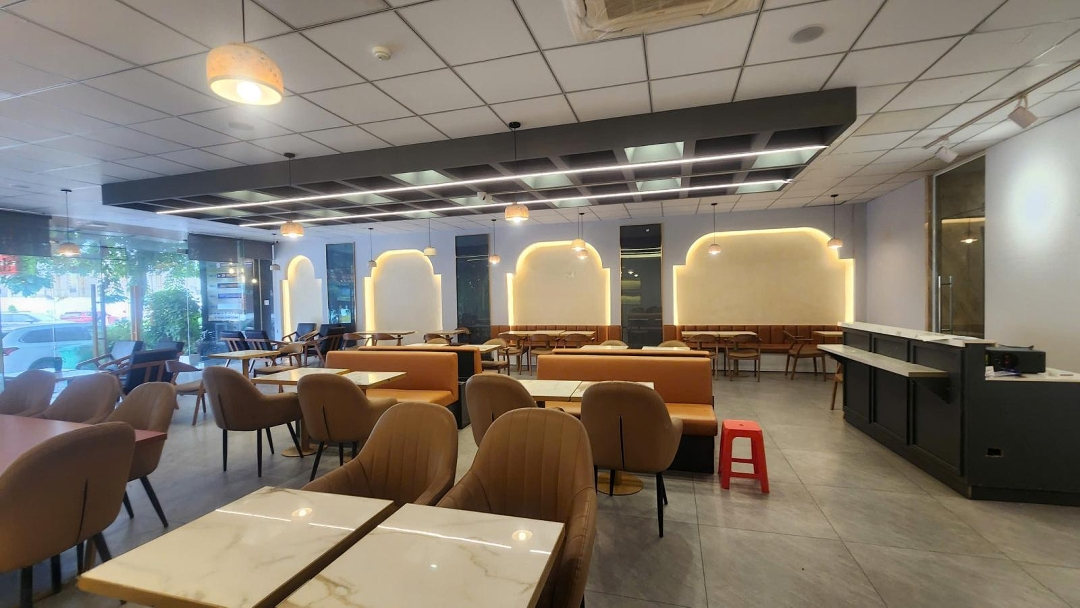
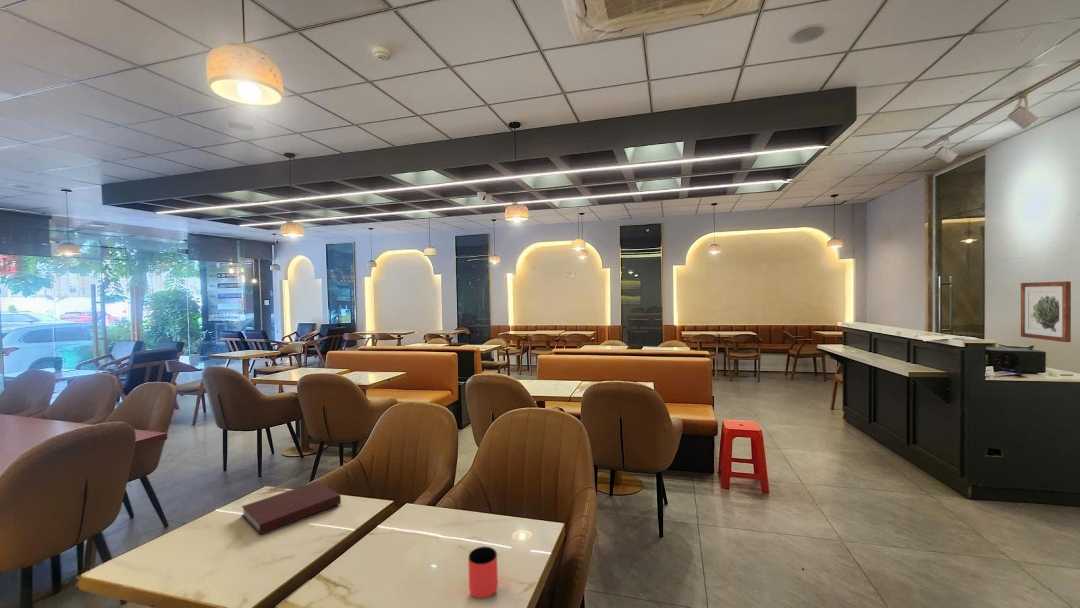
+ cup (485, 568)
+ notebook (292, 504)
+ wall art (1044, 310)
